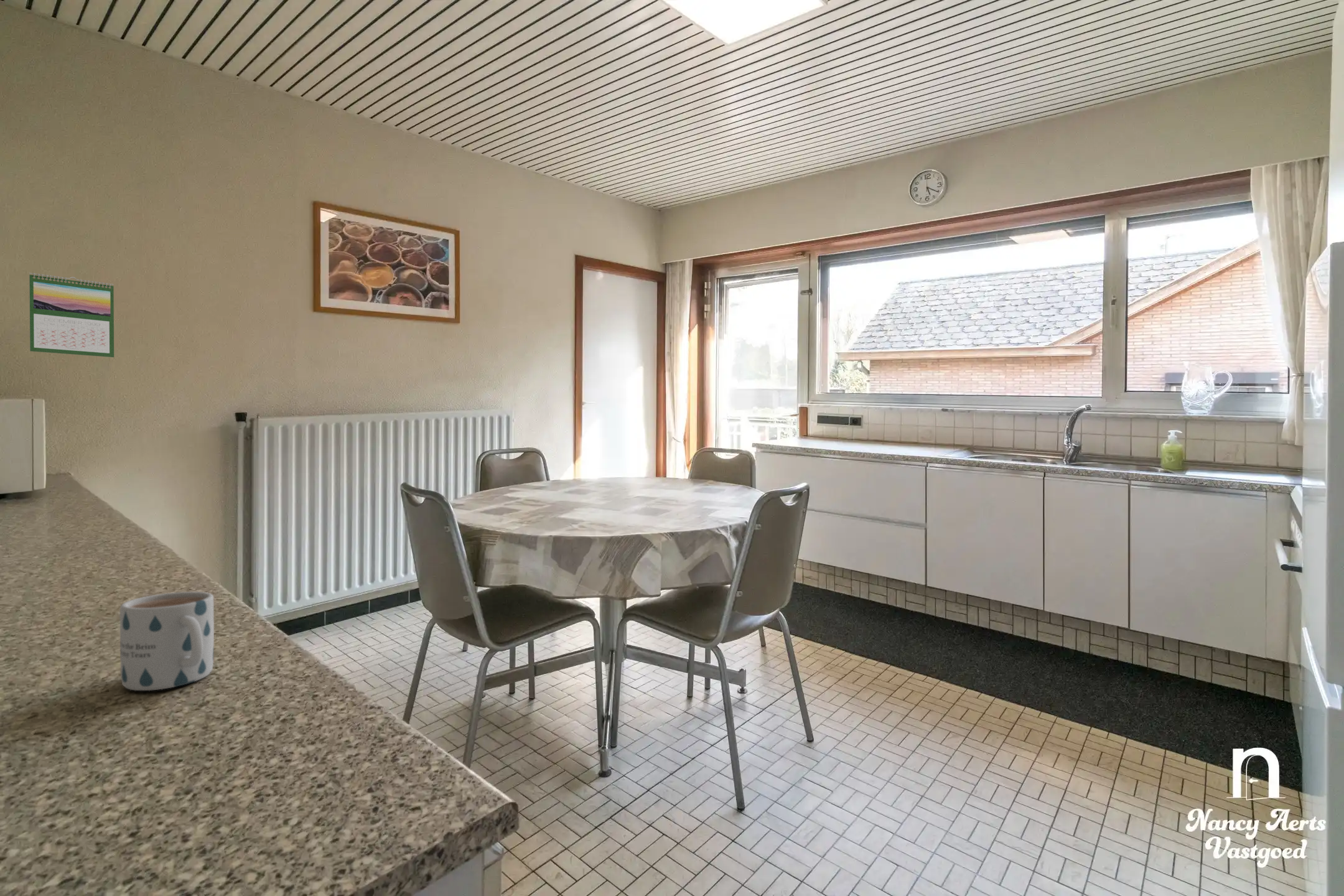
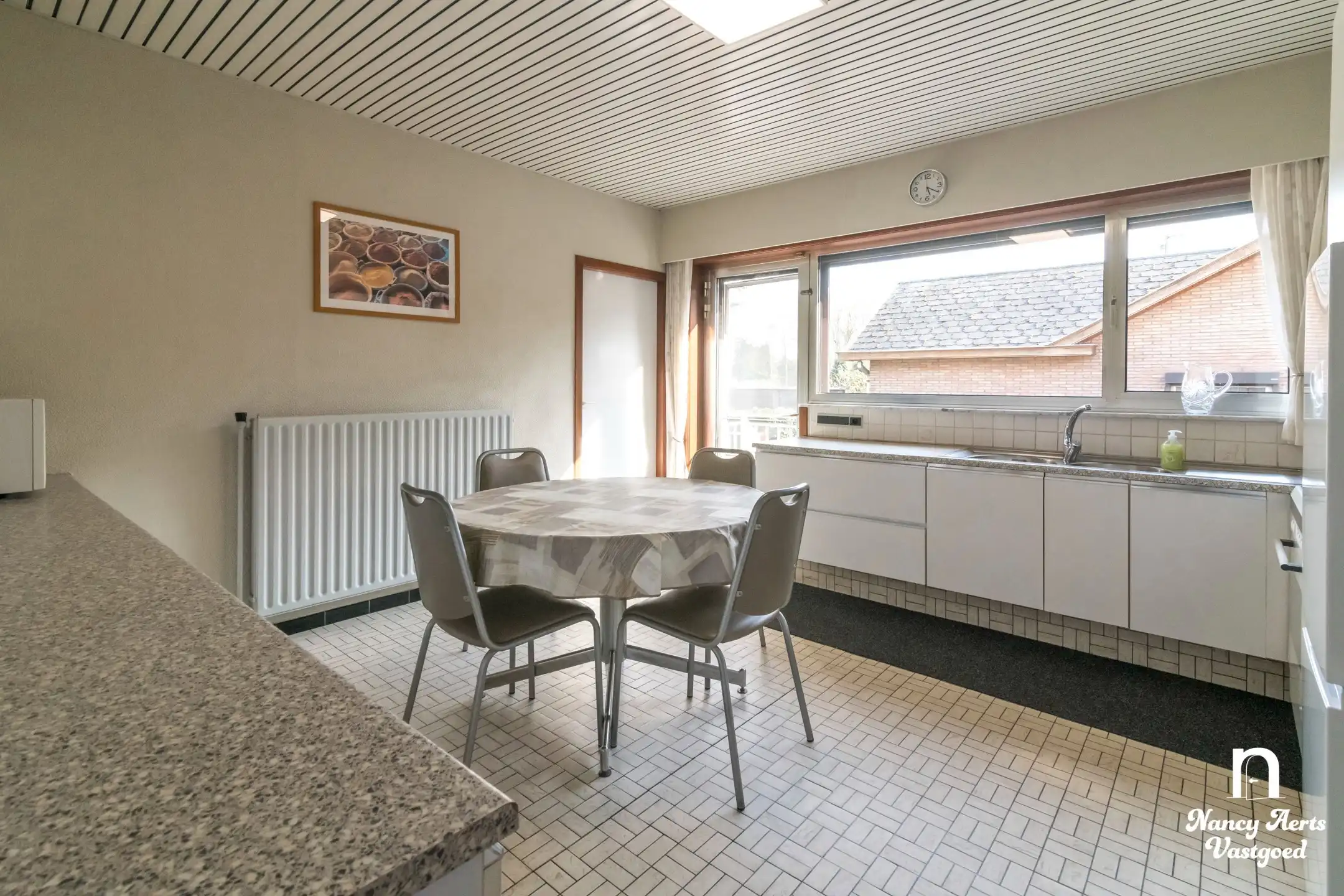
- calendar (73, 315)
- mug (175, 641)
